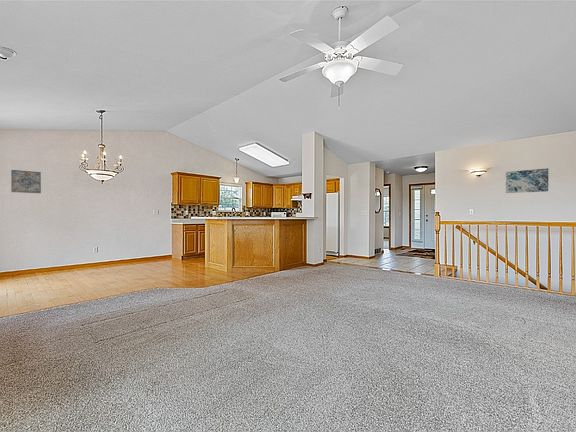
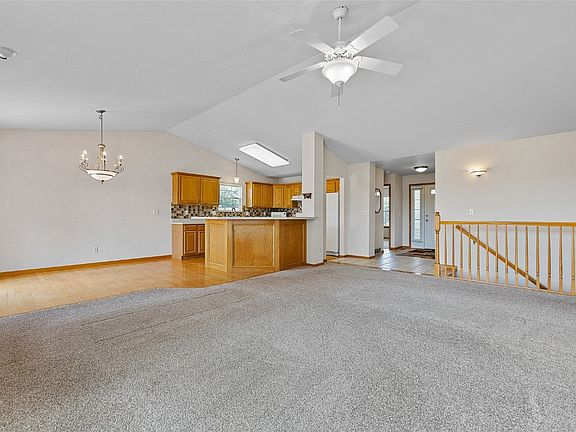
- wall art (526, 181)
- wall art (26, 181)
